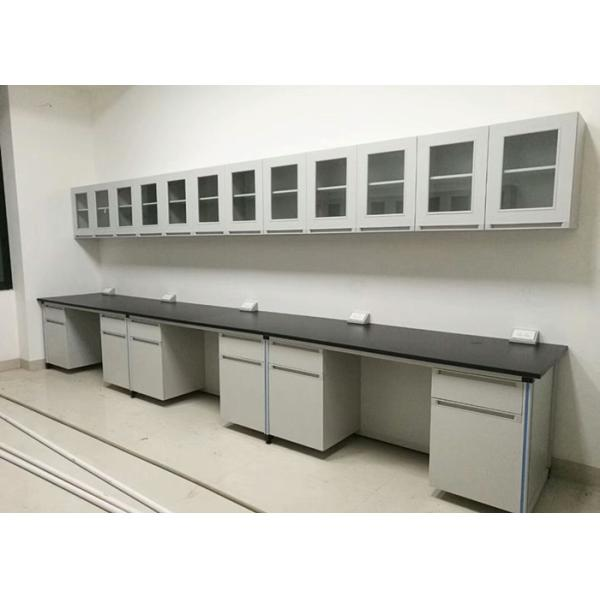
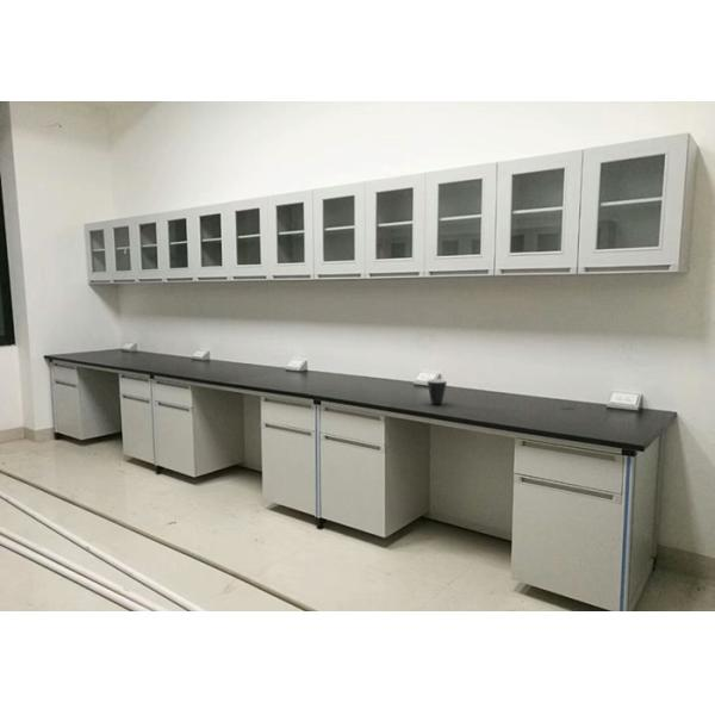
+ mug (435, 392)
